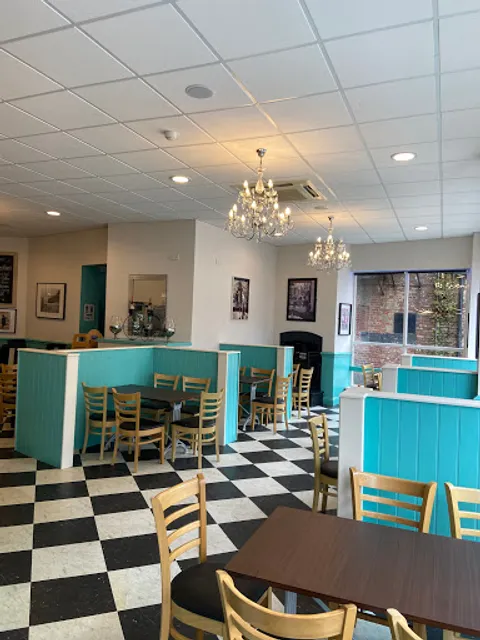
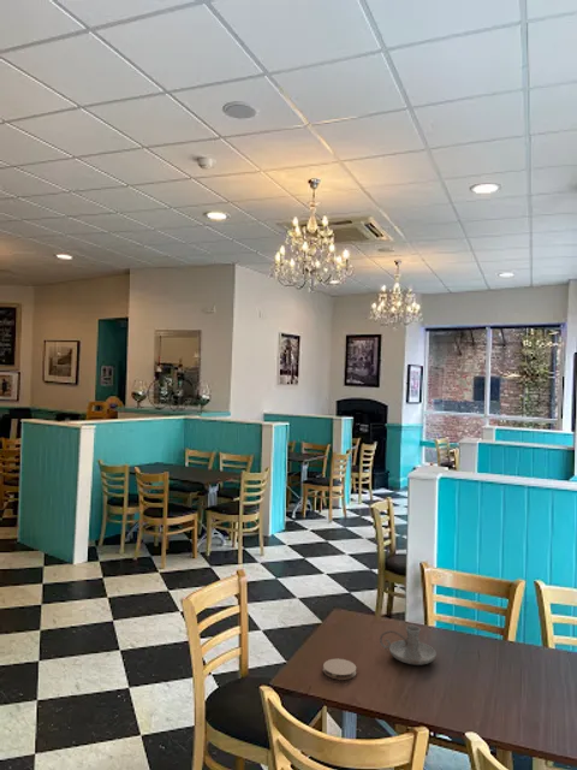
+ coaster (339, 668)
+ candle holder (406, 641)
